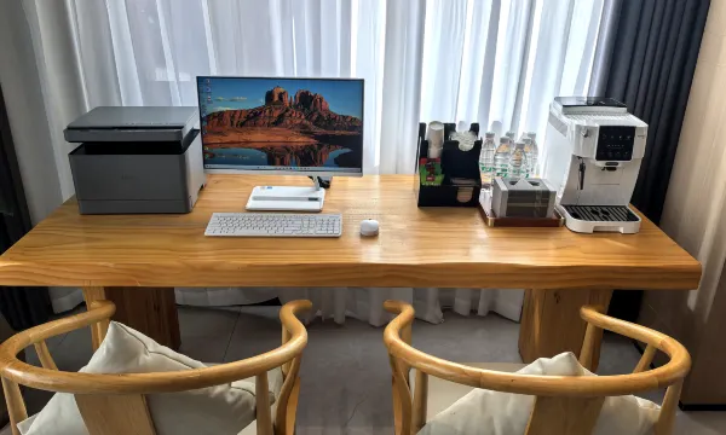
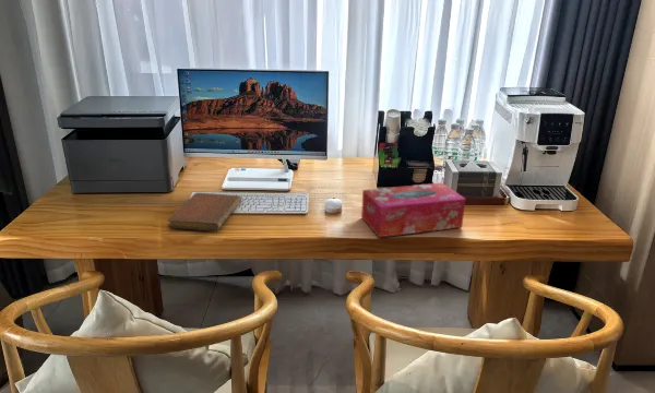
+ notebook (206, 210)
+ tissue box (412, 209)
